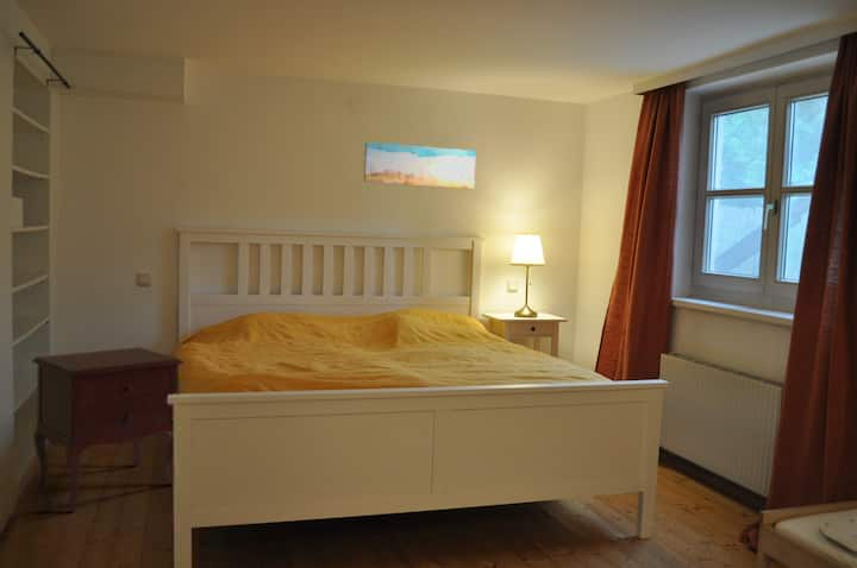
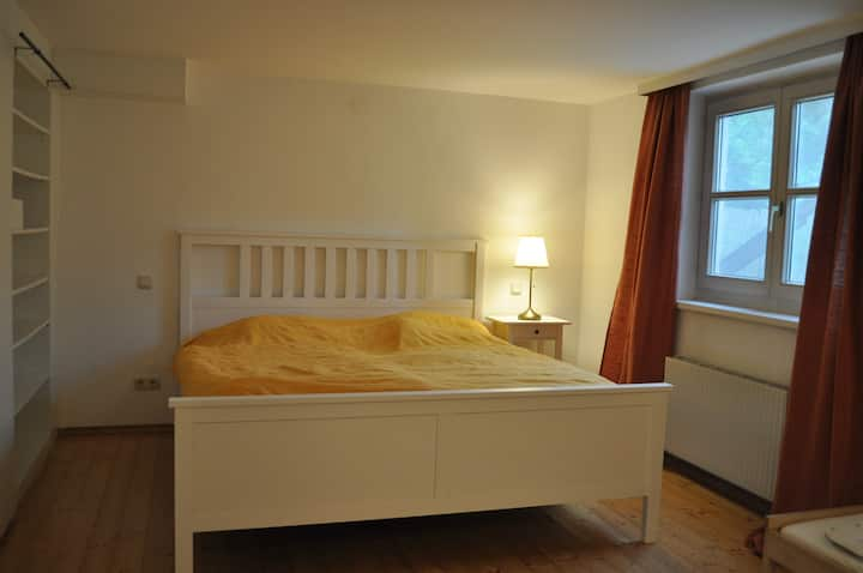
- wall art (420, 165)
- nightstand (108, 422)
